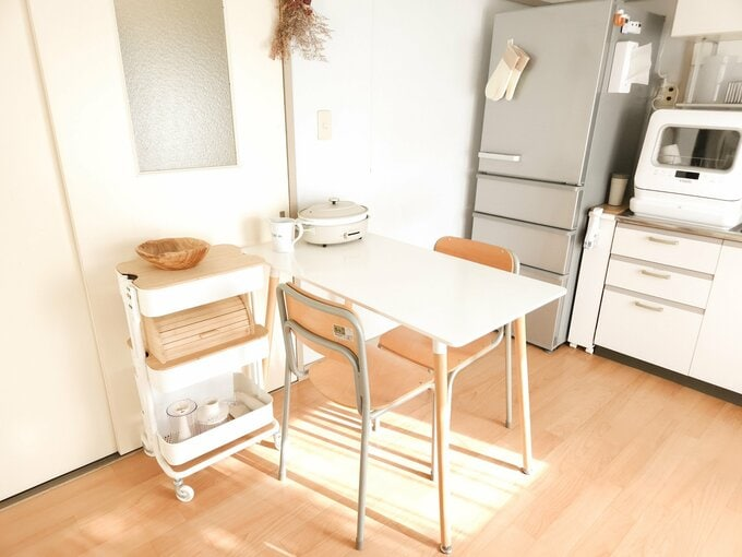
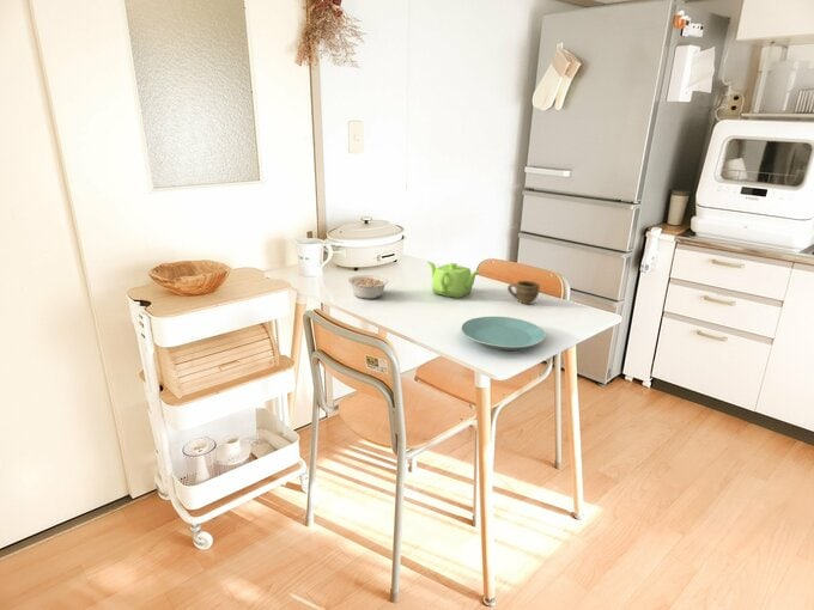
+ legume (369, 286)
+ plate (502, 334)
+ teapot (452, 277)
+ cup (523, 292)
